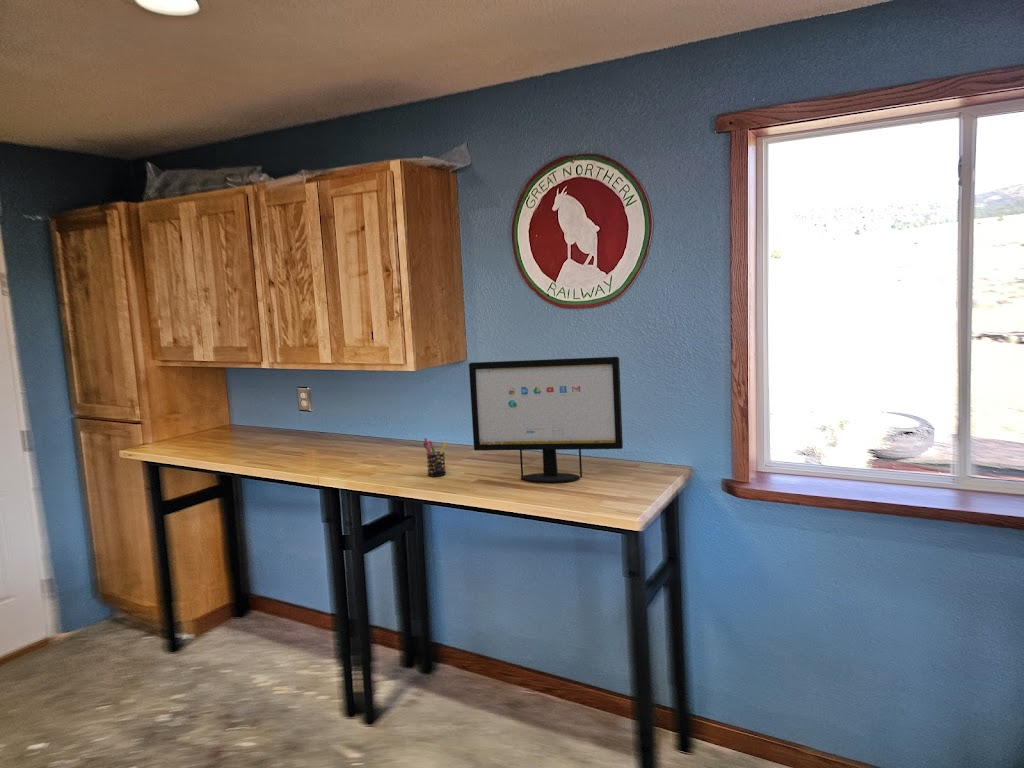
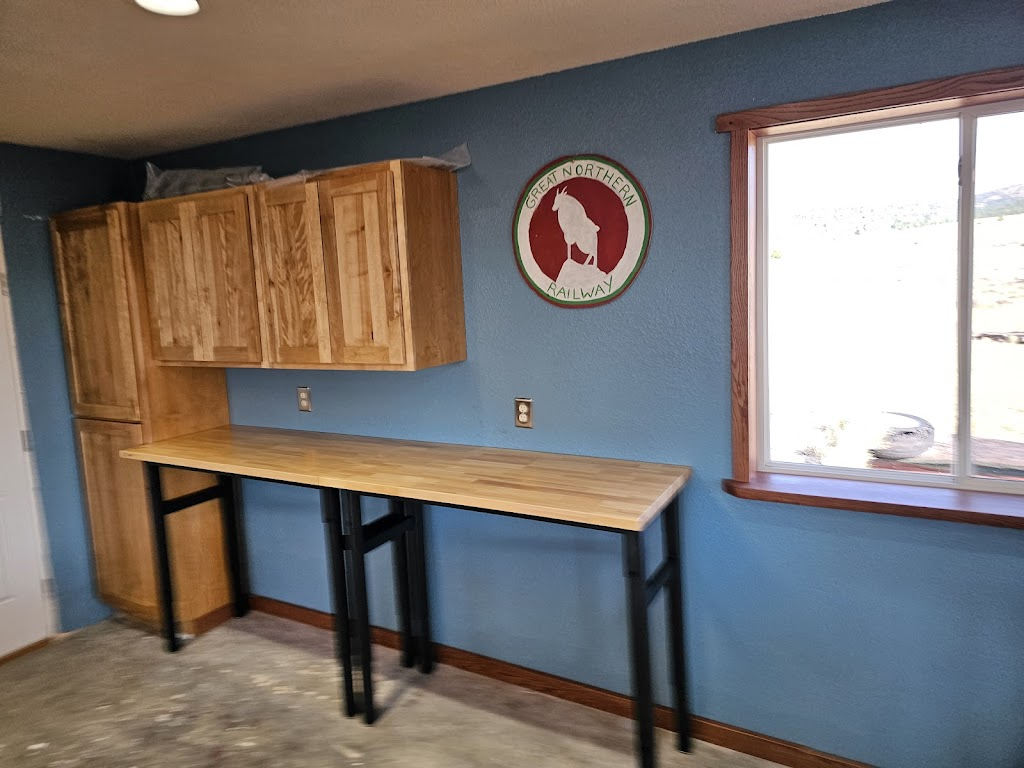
- computer monitor (545, 420)
- pen holder (434, 456)
